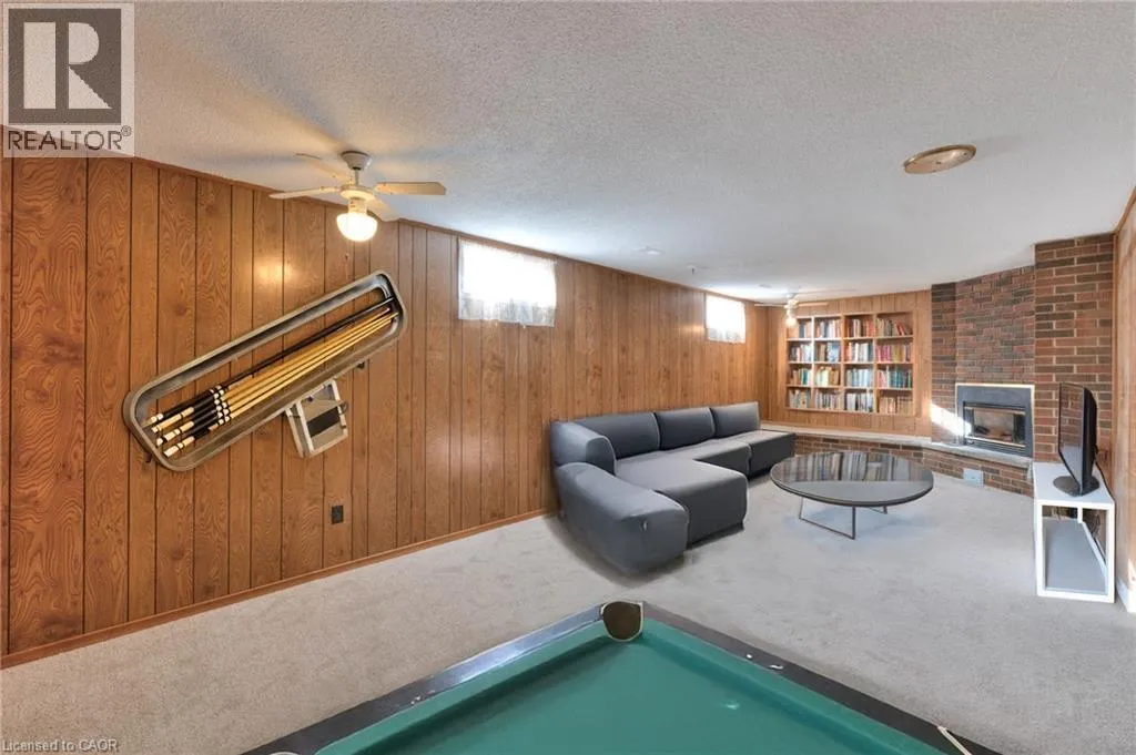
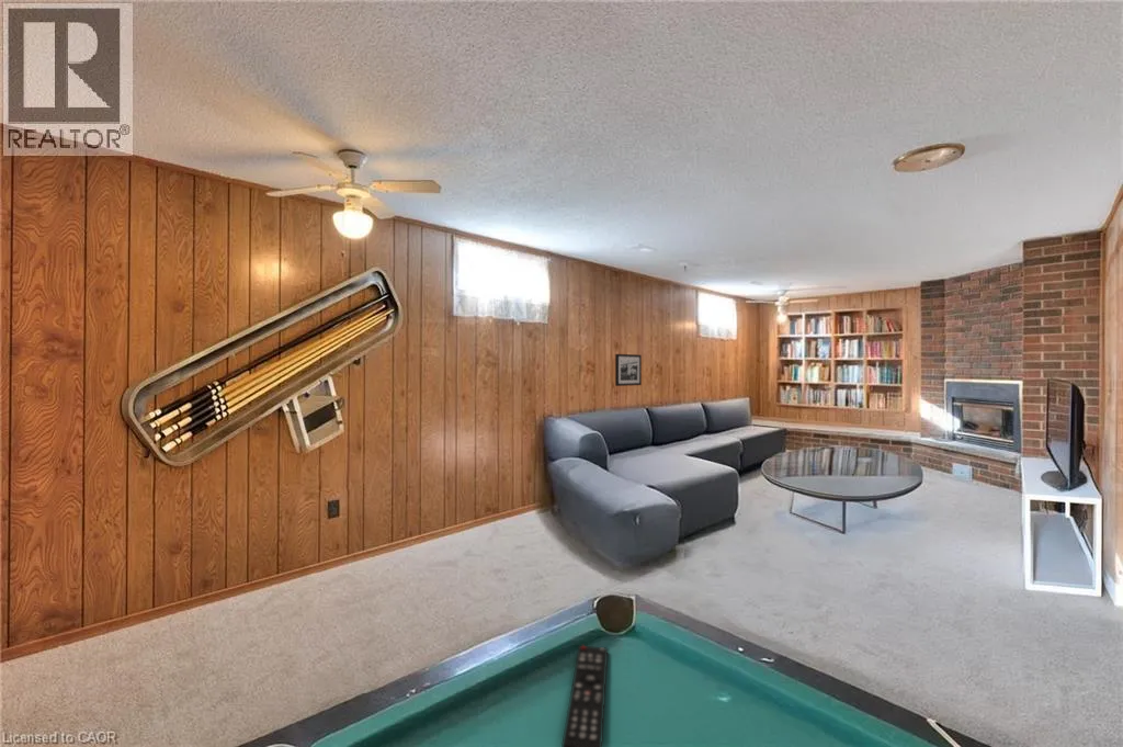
+ remote control (588, 691)
+ picture frame (628, 370)
